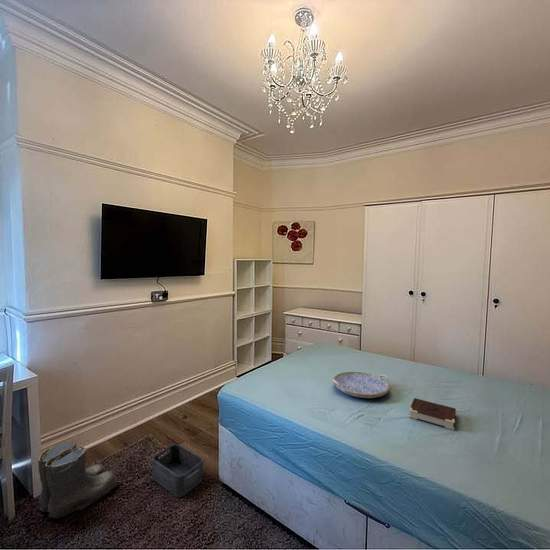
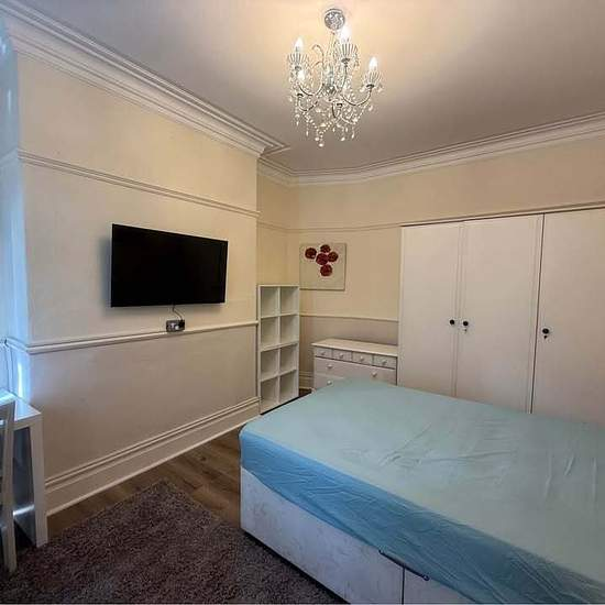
- book (432, 412)
- serving tray (360, 383)
- boots (79, 470)
- storage bin (177, 468)
